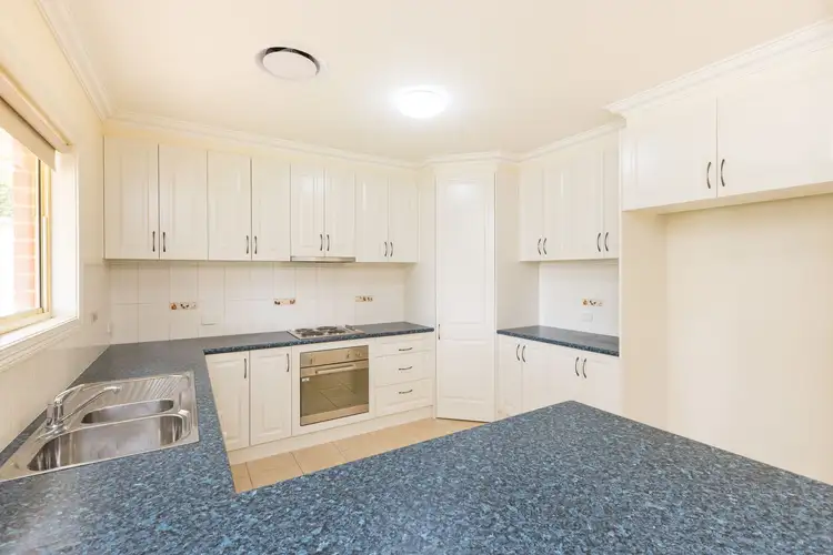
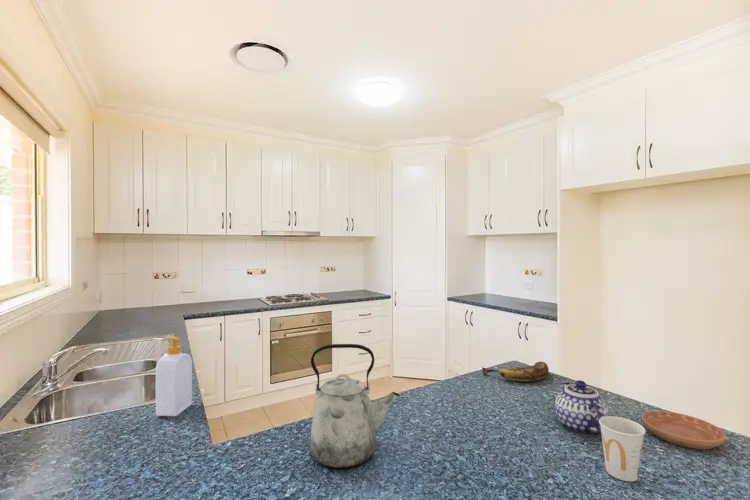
+ saucer (681, 430)
+ kettle (355, 399)
+ cup (621, 448)
+ teapot (581, 403)
+ soap bottle (173, 373)
+ banana (521, 369)
